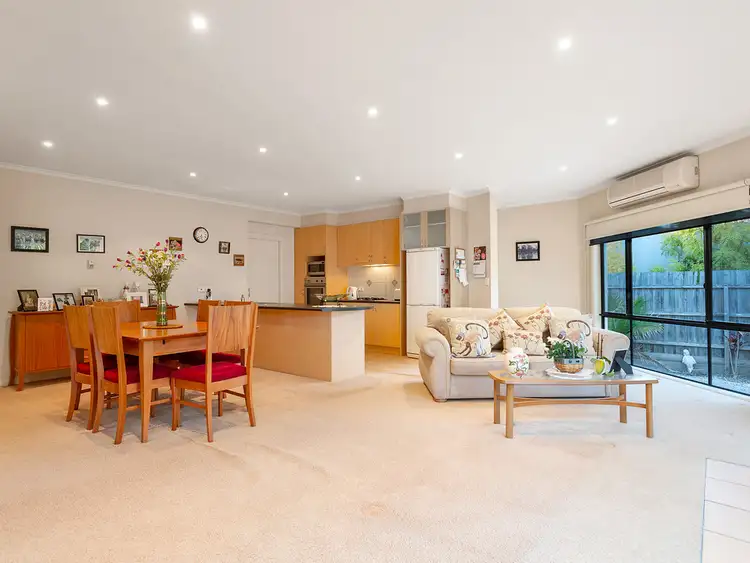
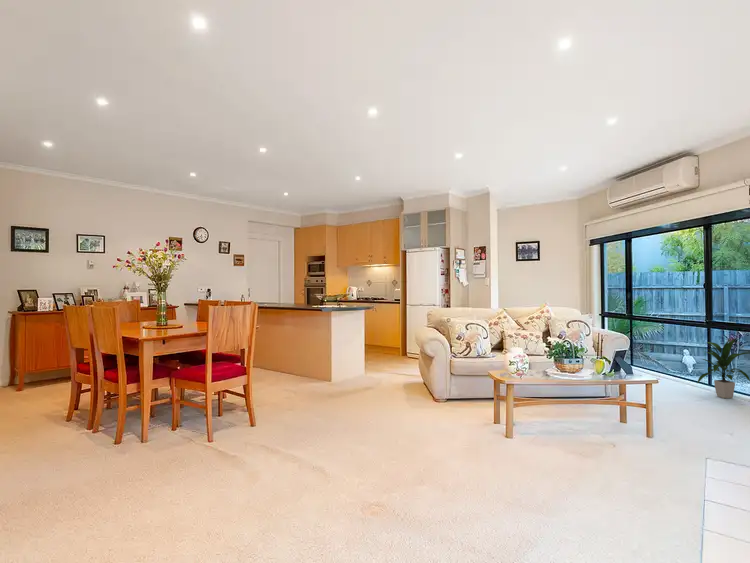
+ indoor plant (721, 367)
